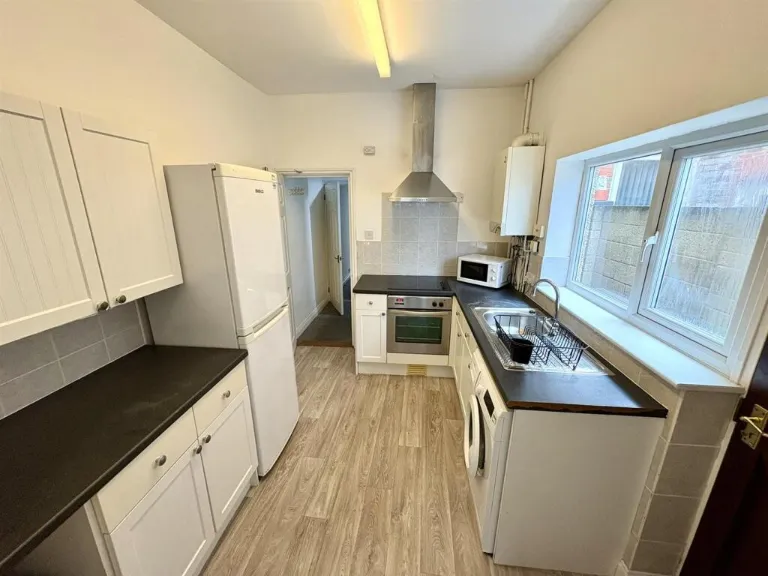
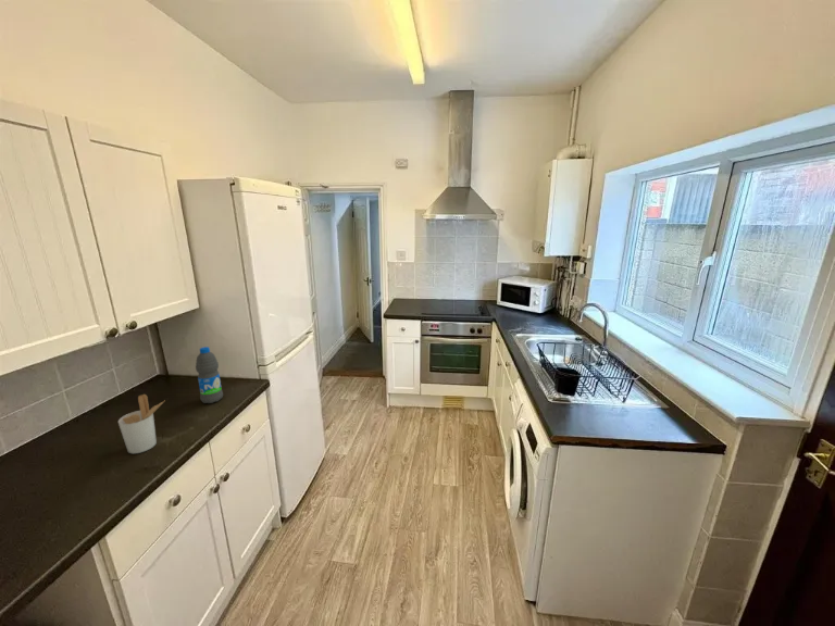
+ water bottle (208, 374)
+ utensil holder (146, 423)
